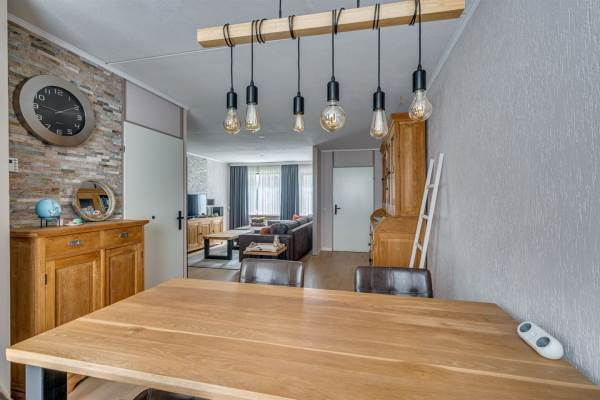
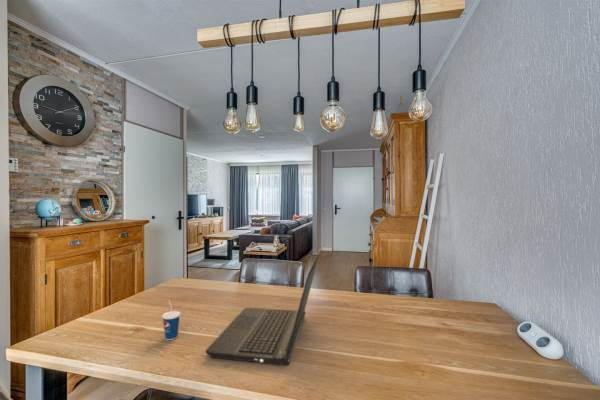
+ laptop computer (270, 309)
+ cup (171, 319)
